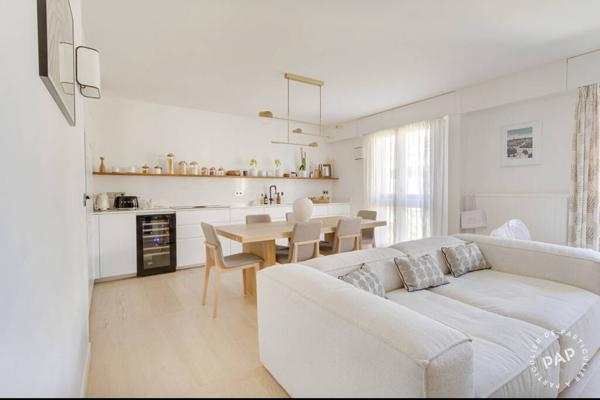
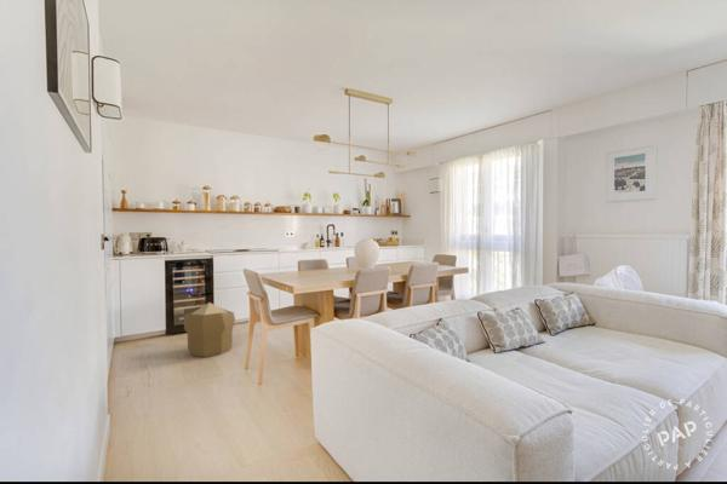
+ pouf (210, 327)
